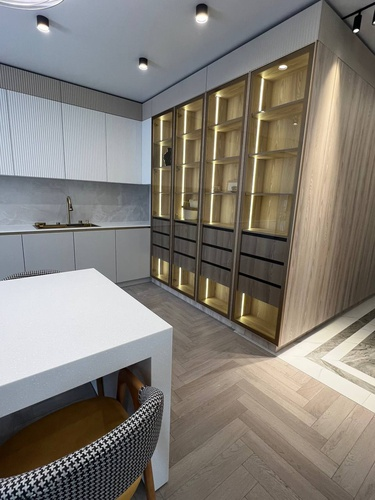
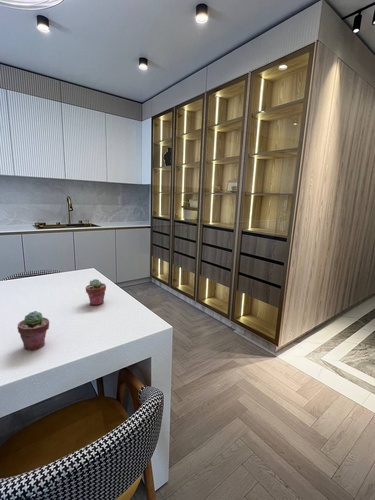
+ potted succulent (34, 329)
+ potted succulent (96, 290)
